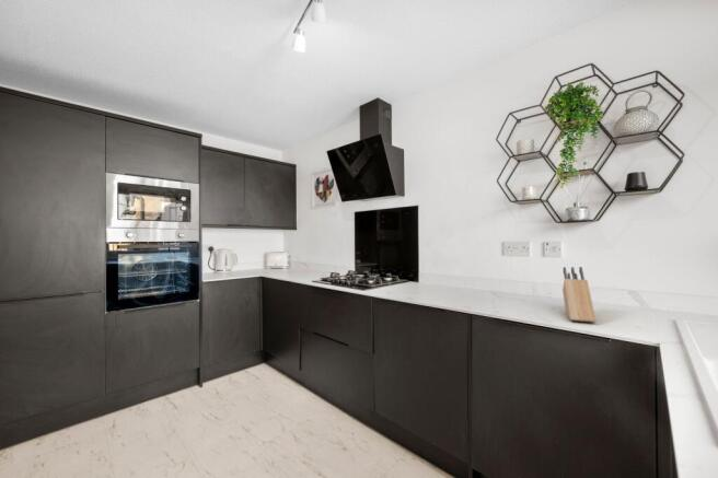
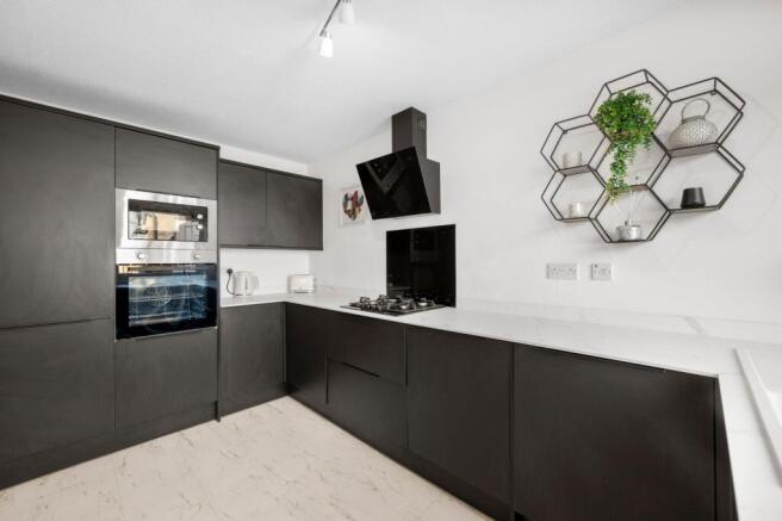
- knife block (577, 291)
